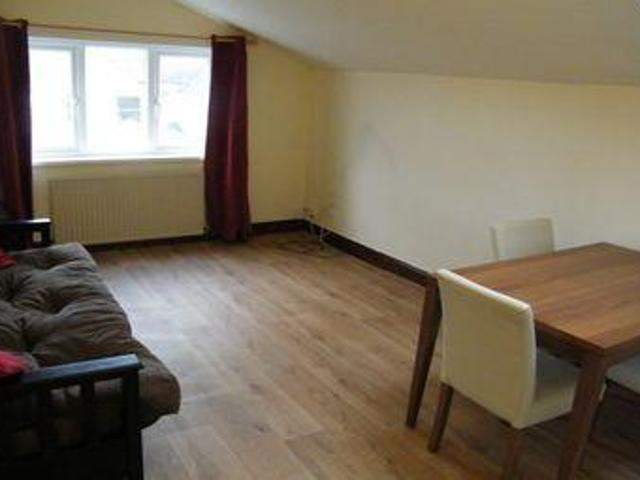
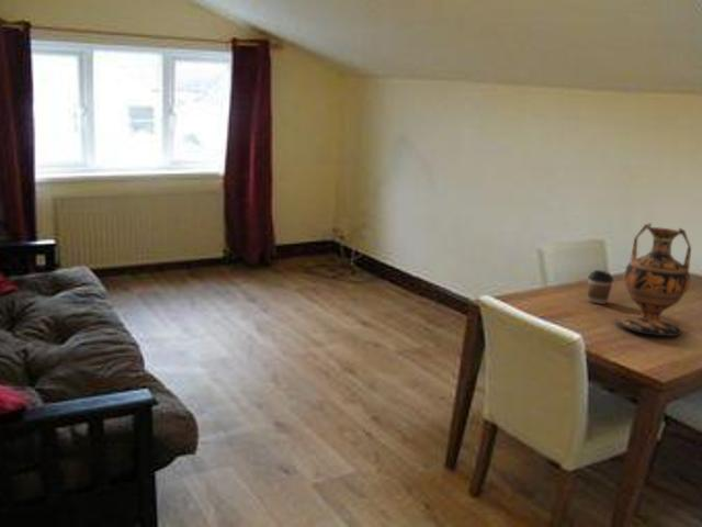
+ coffee cup (599, 285)
+ vase (656, 278)
